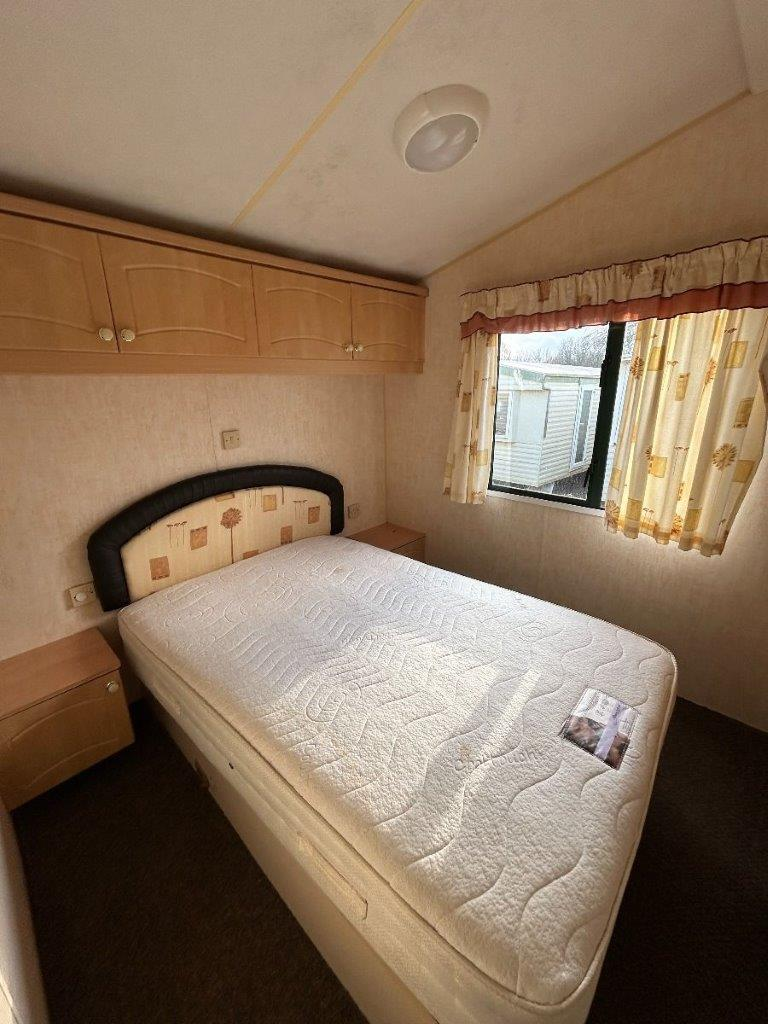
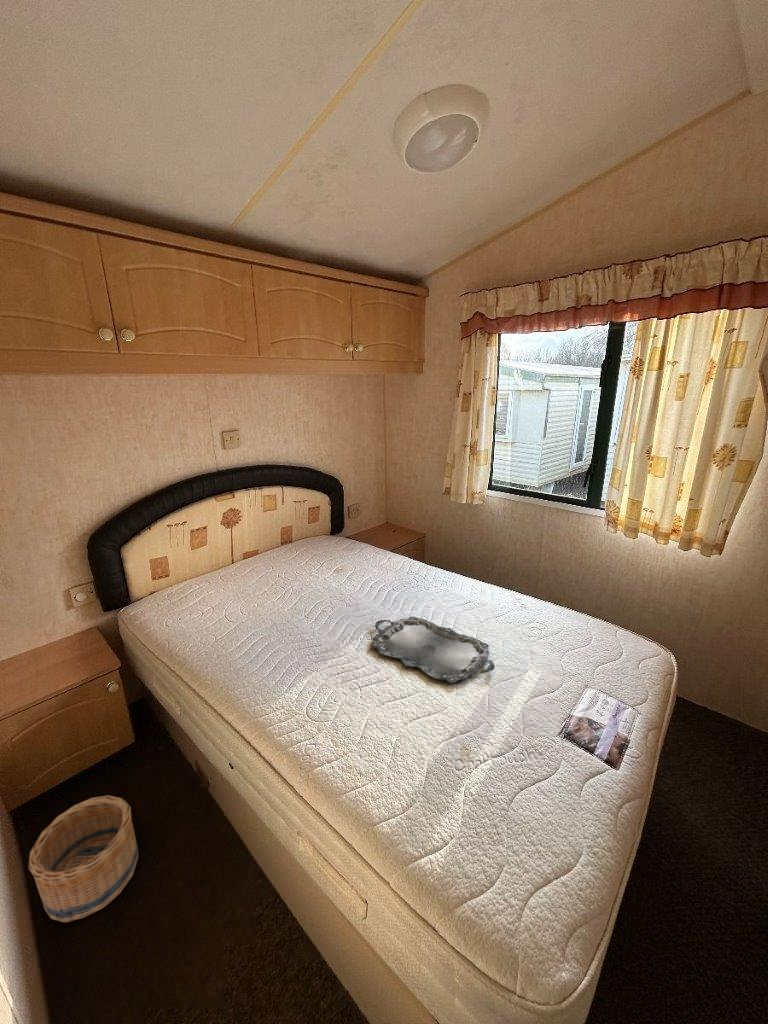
+ serving tray (429, 645)
+ basket (88, 854)
